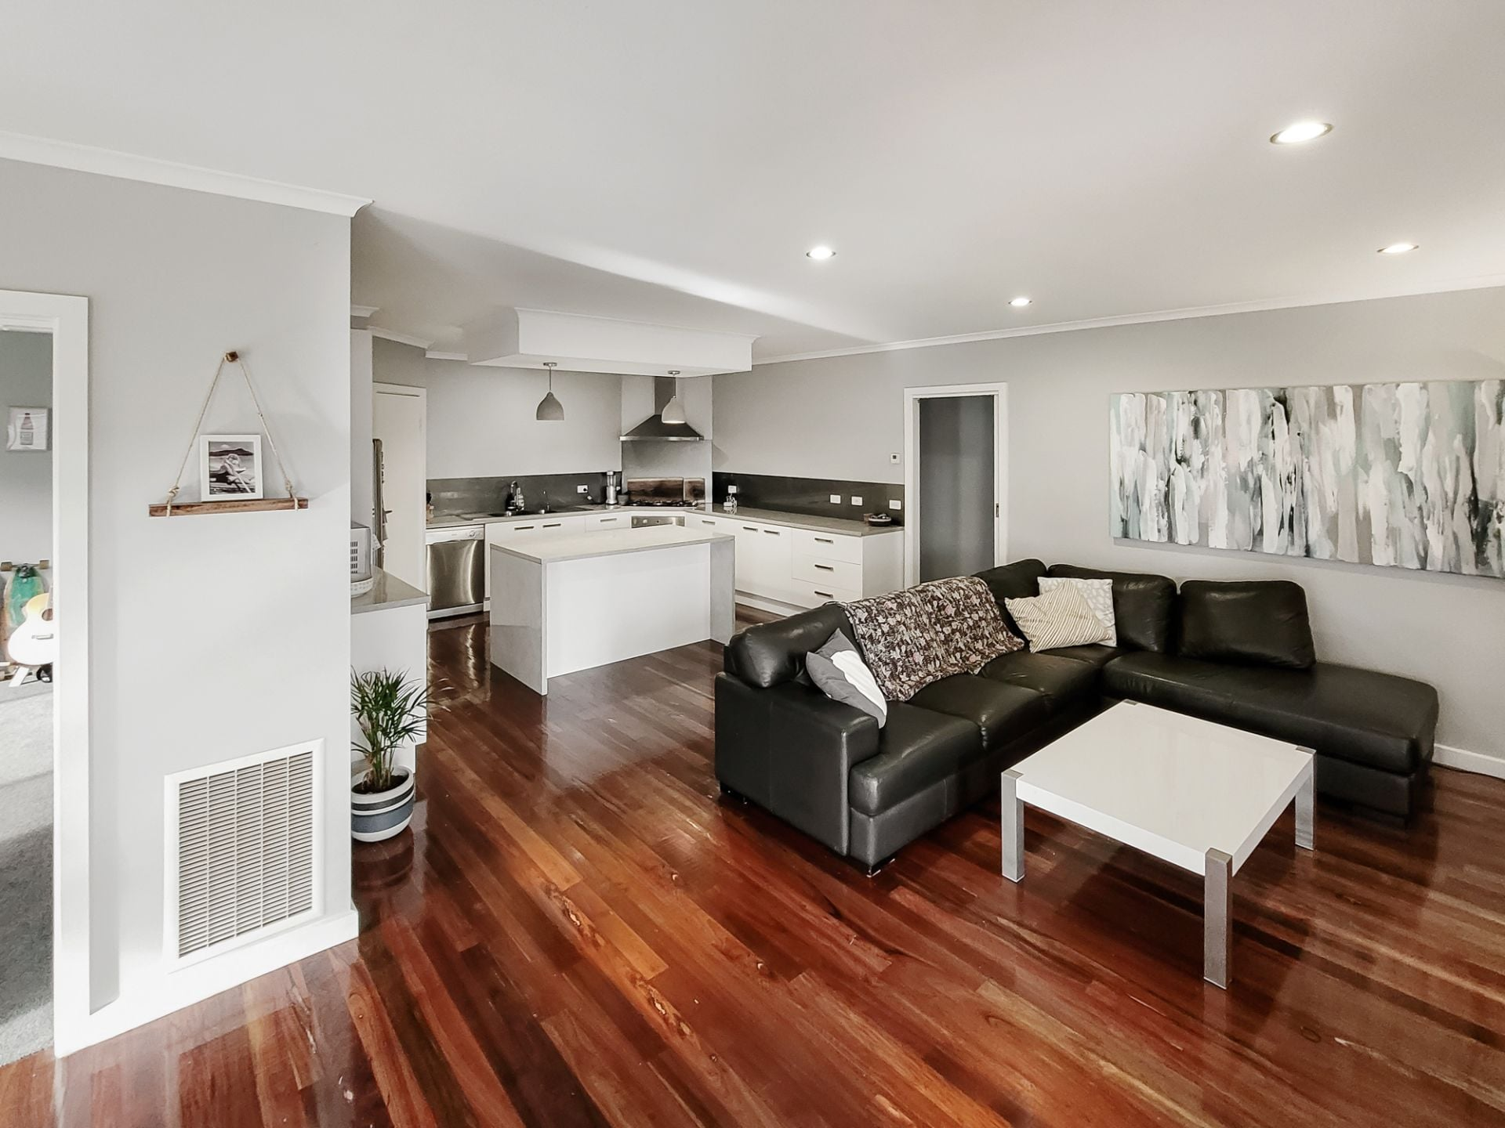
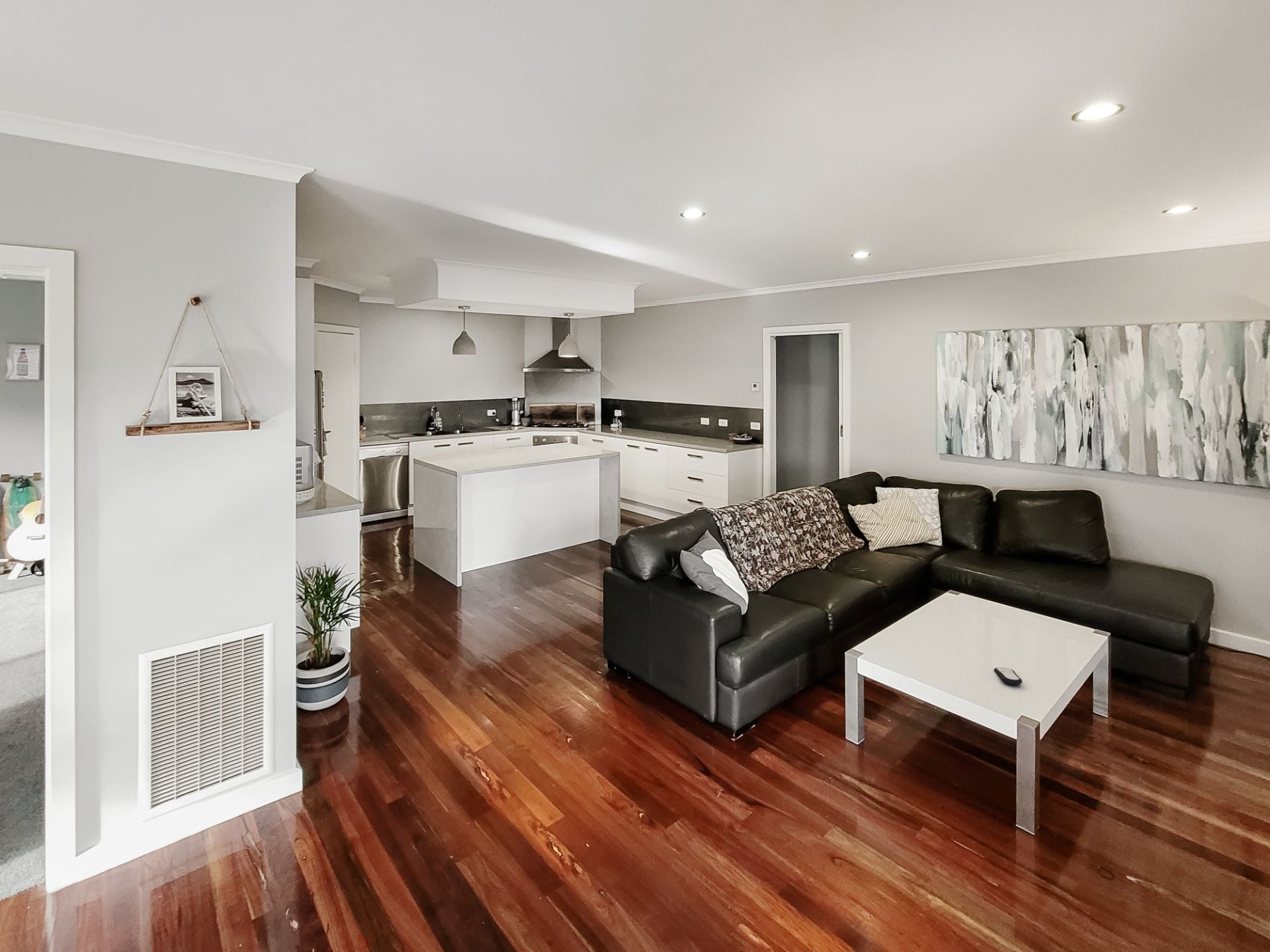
+ remote control (1008, 676)
